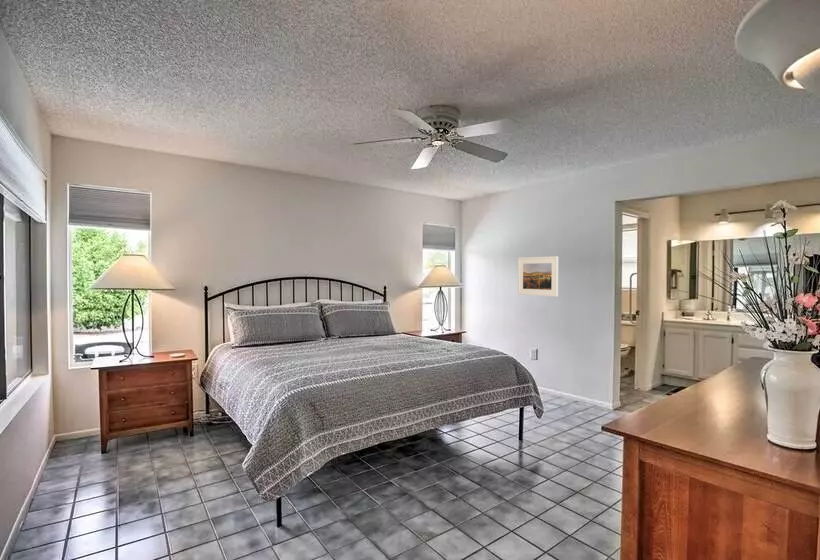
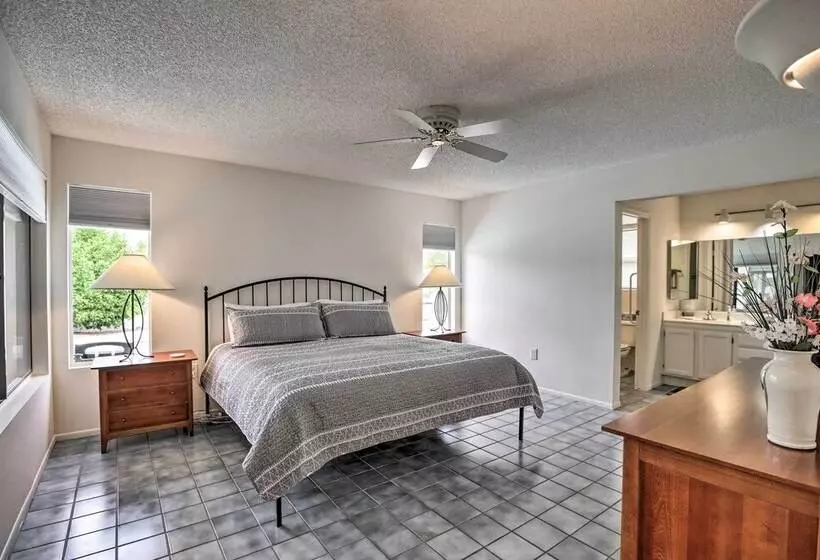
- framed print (537, 276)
